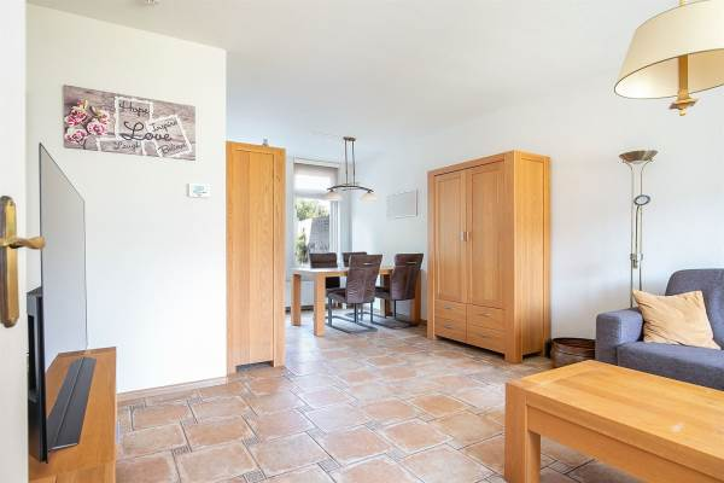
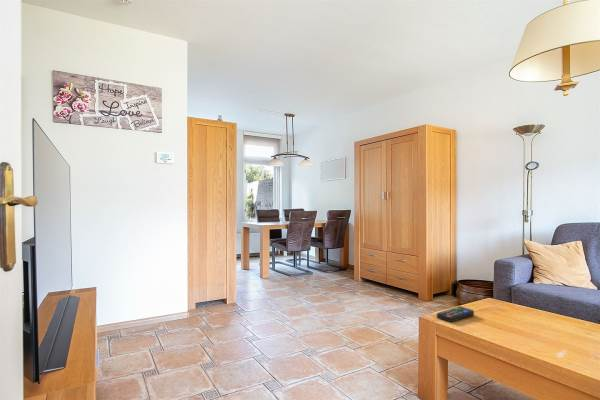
+ remote control (455, 313)
